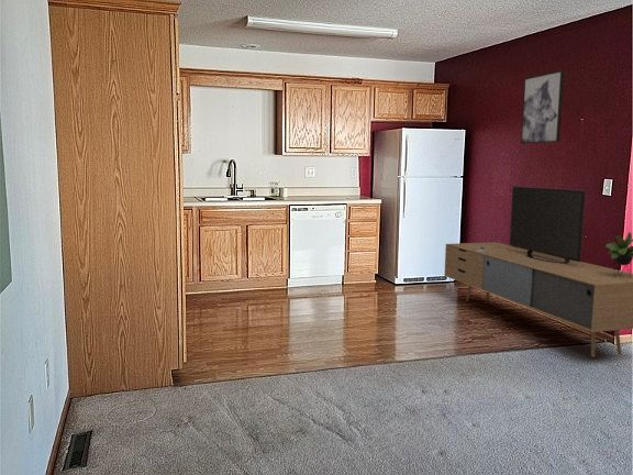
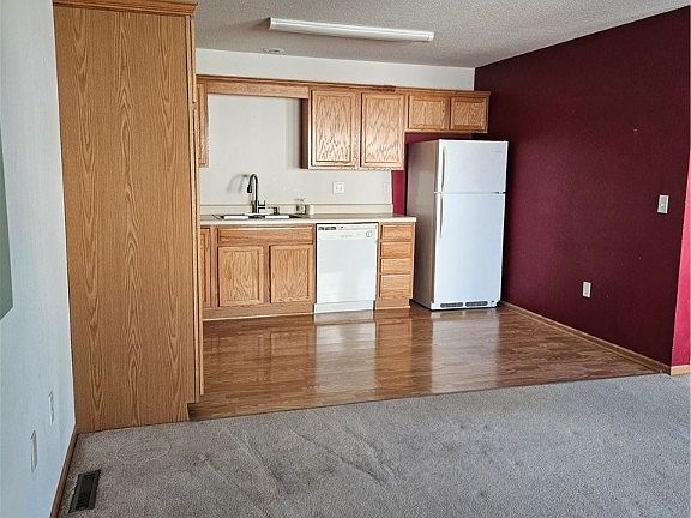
- wall art (541, 109)
- media console (536, 256)
